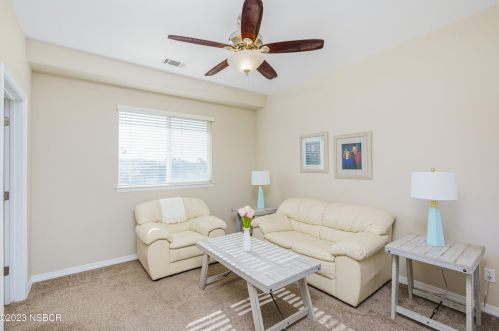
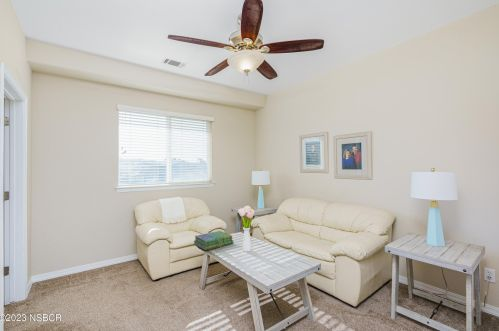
+ stack of books (213, 239)
